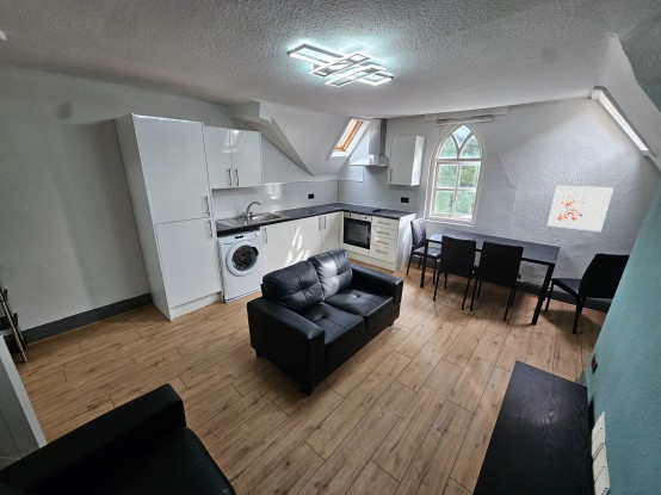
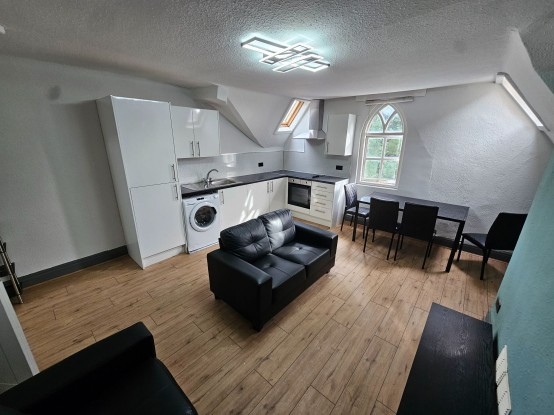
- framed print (577, 208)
